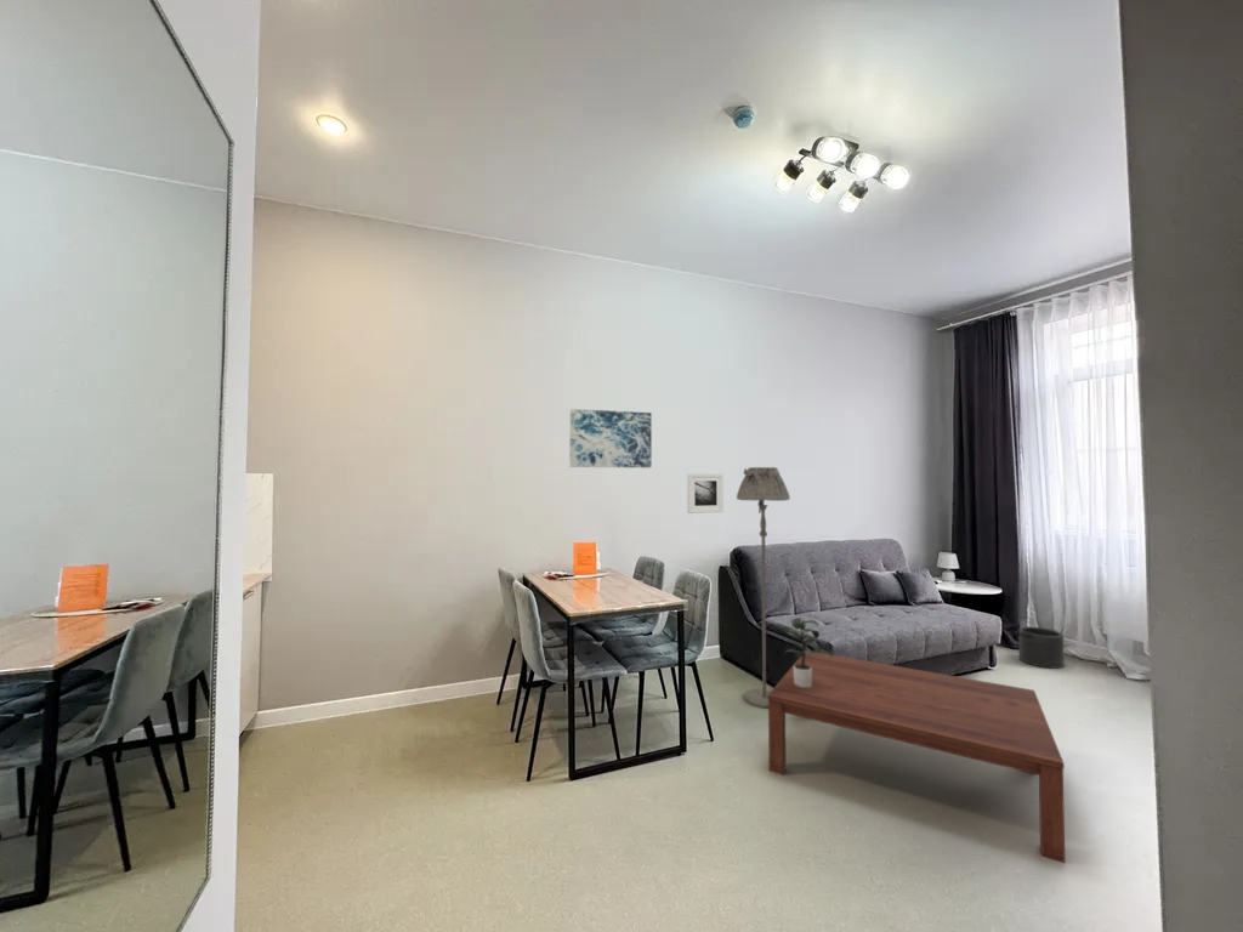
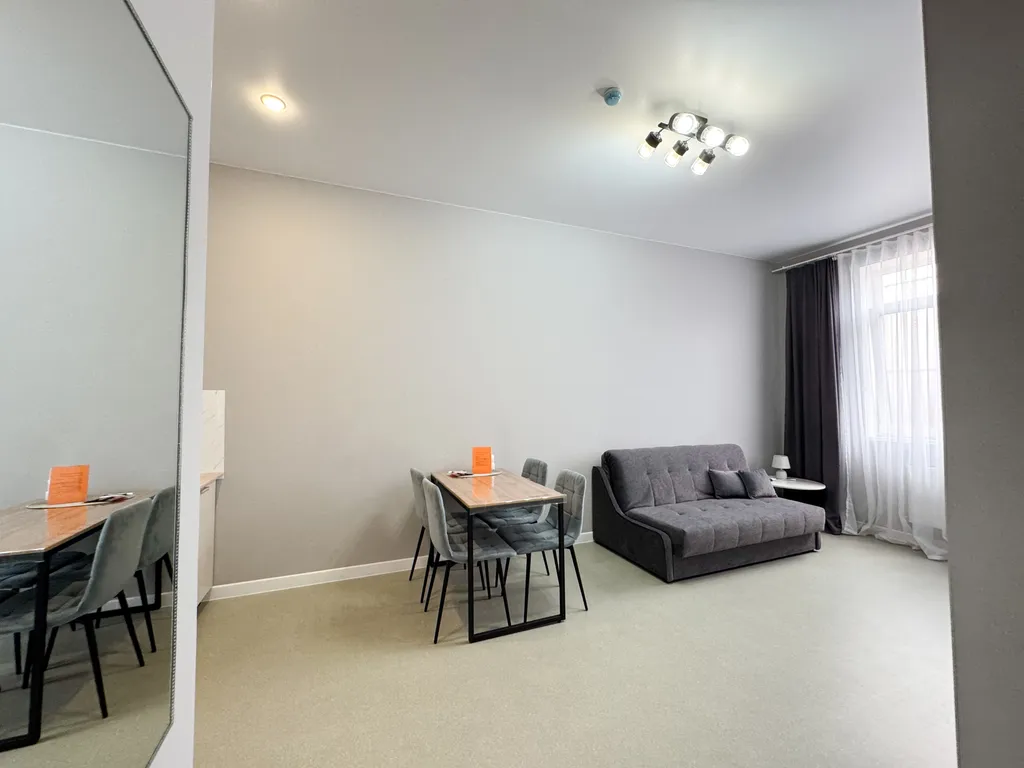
- potted plant (806, 647)
- wall art (611, 438)
- floor lamp (762, 582)
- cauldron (1040, 647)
- coffee table (903, 729)
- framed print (705, 493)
